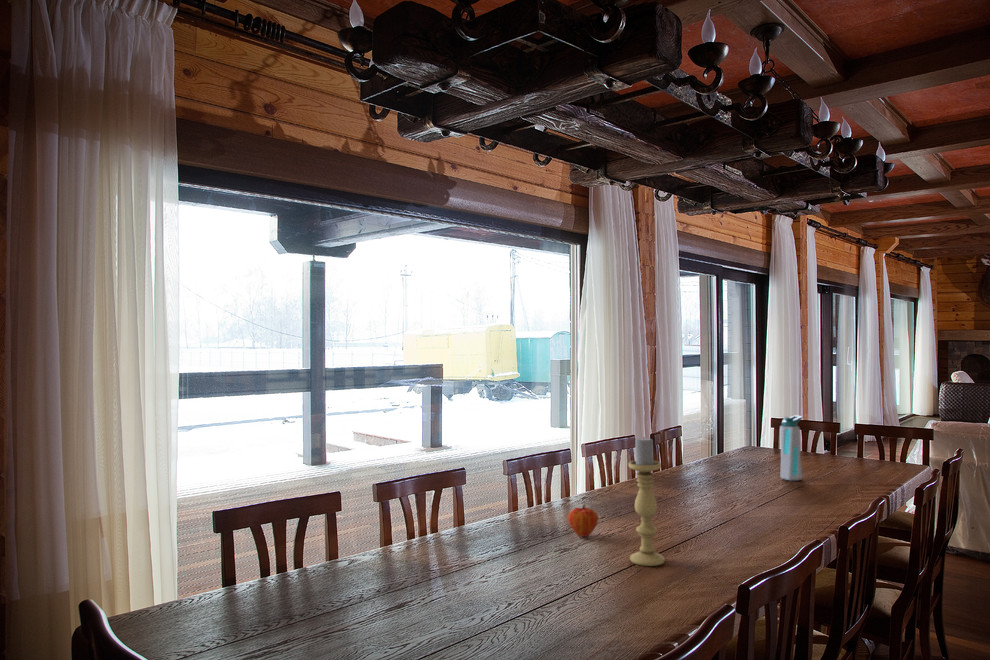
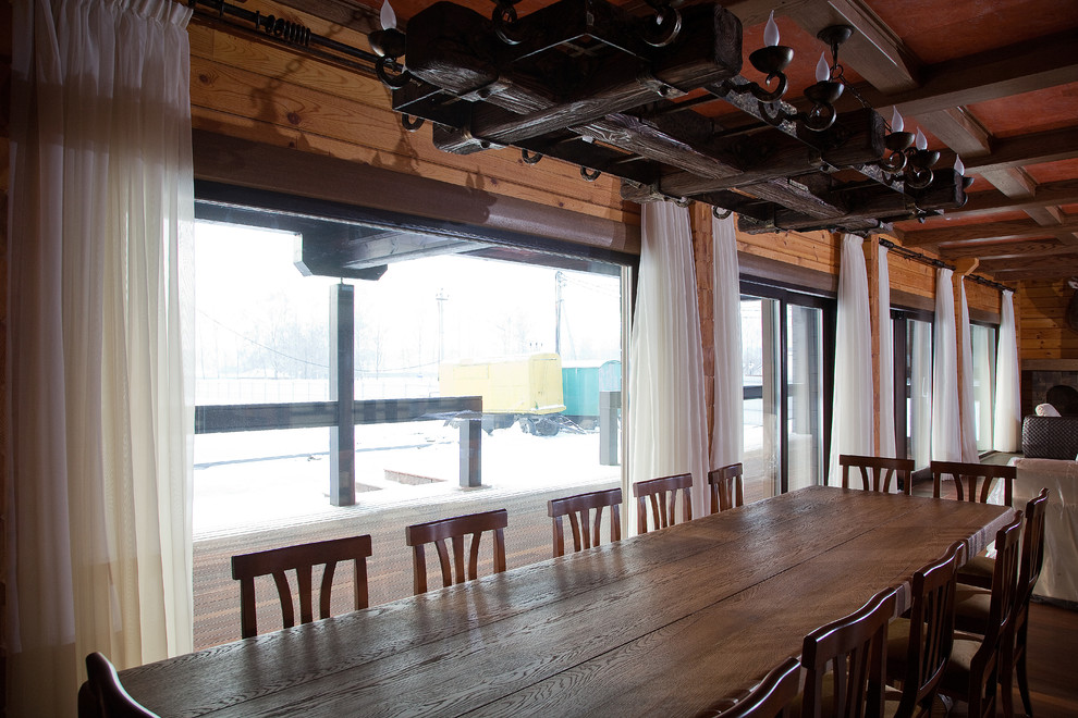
- fruit (583, 519)
- water bottle (791, 447)
- candle holder (645, 498)
